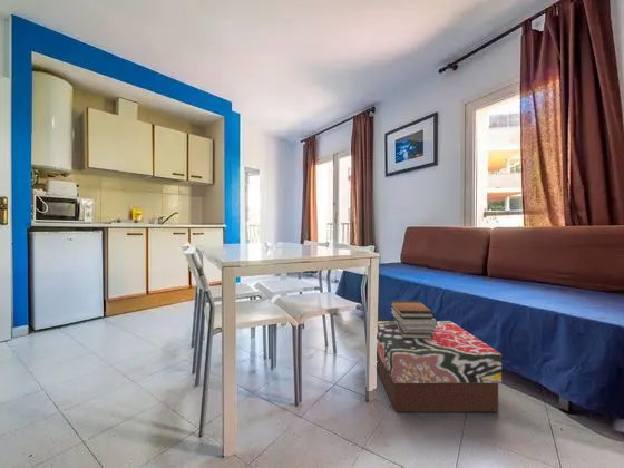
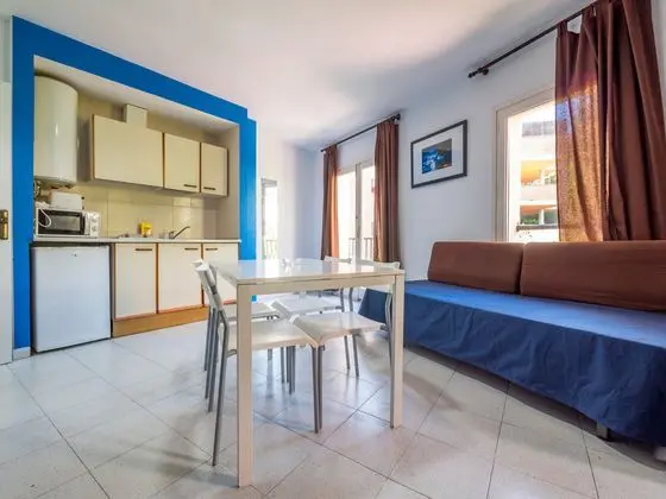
- book stack (411, 318)
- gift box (427, 360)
